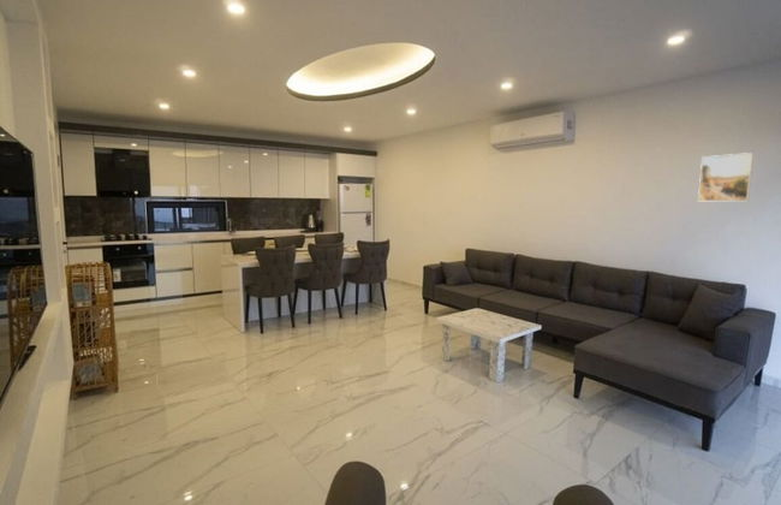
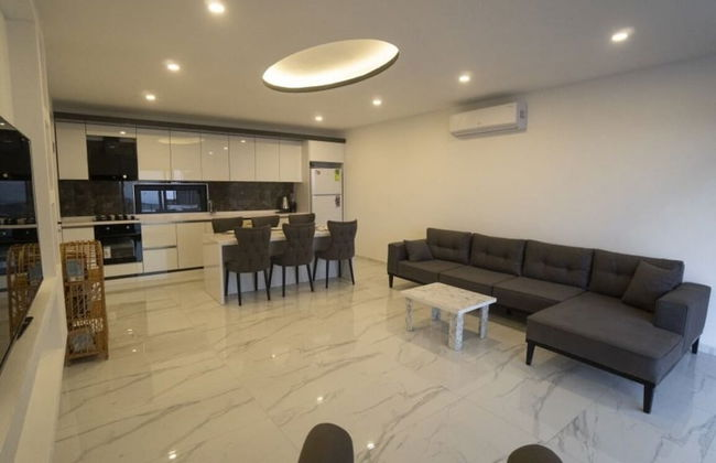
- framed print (725, 178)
